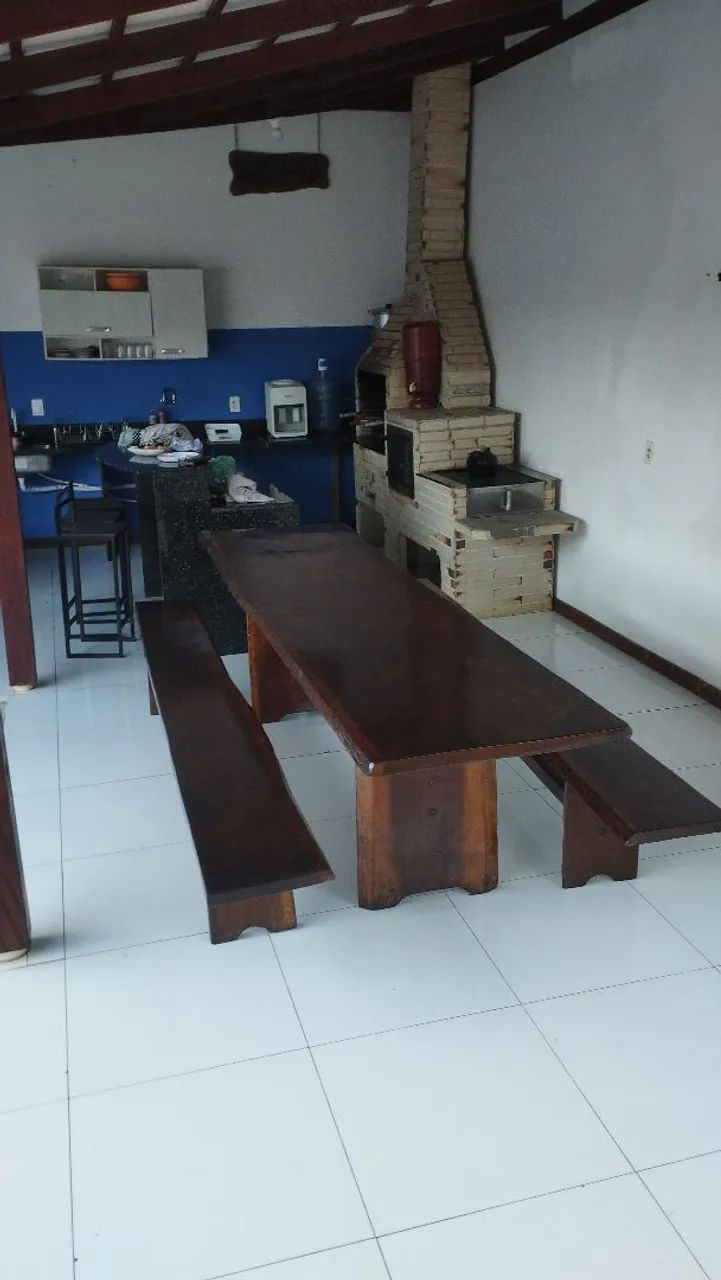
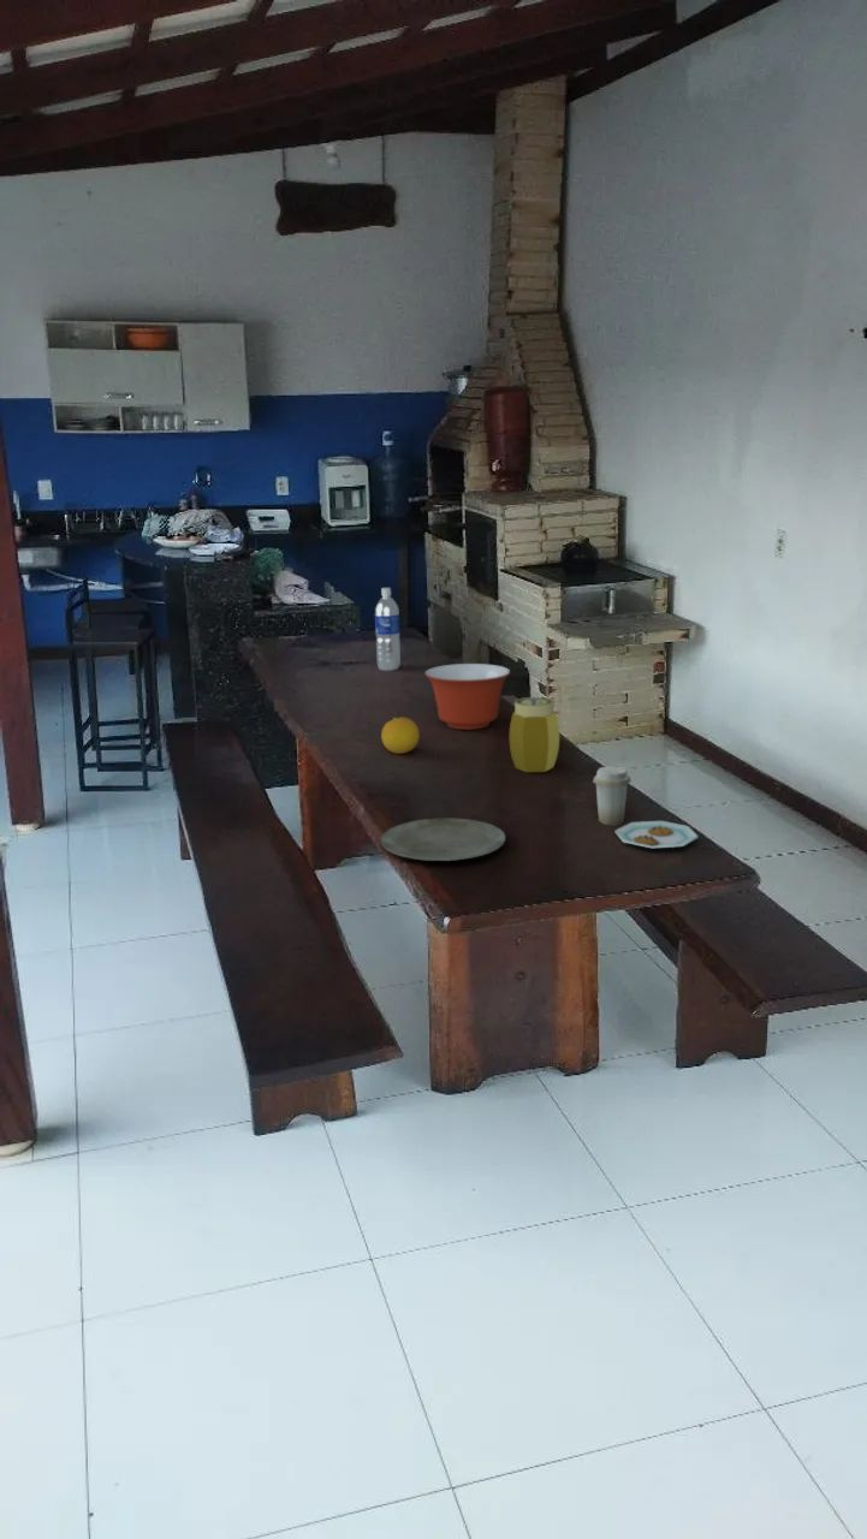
+ mixing bowl (468, 697)
+ plate (645, 821)
+ jar (534, 735)
+ fruit (400, 735)
+ plate (443, 840)
+ water bottle (387, 629)
